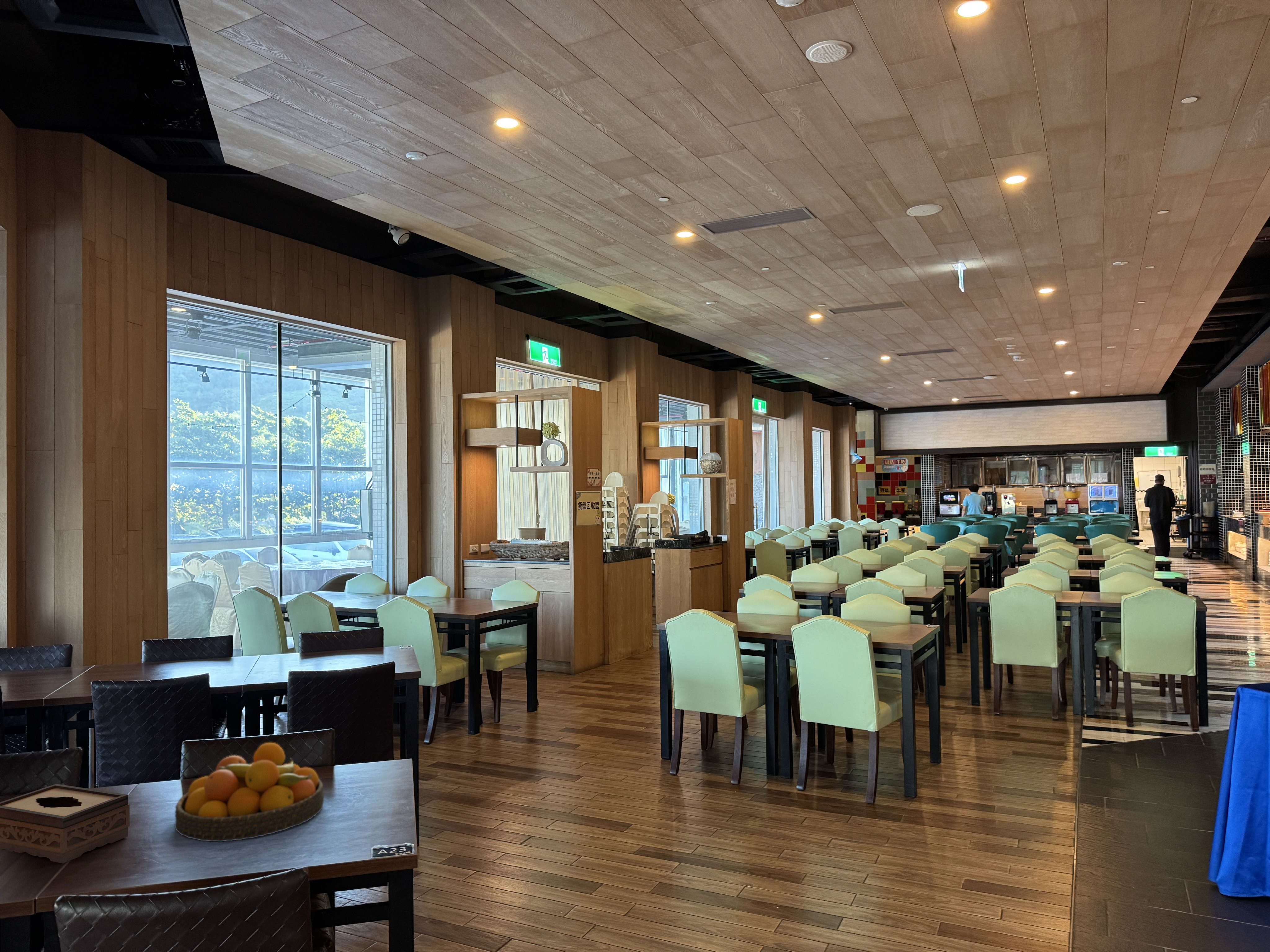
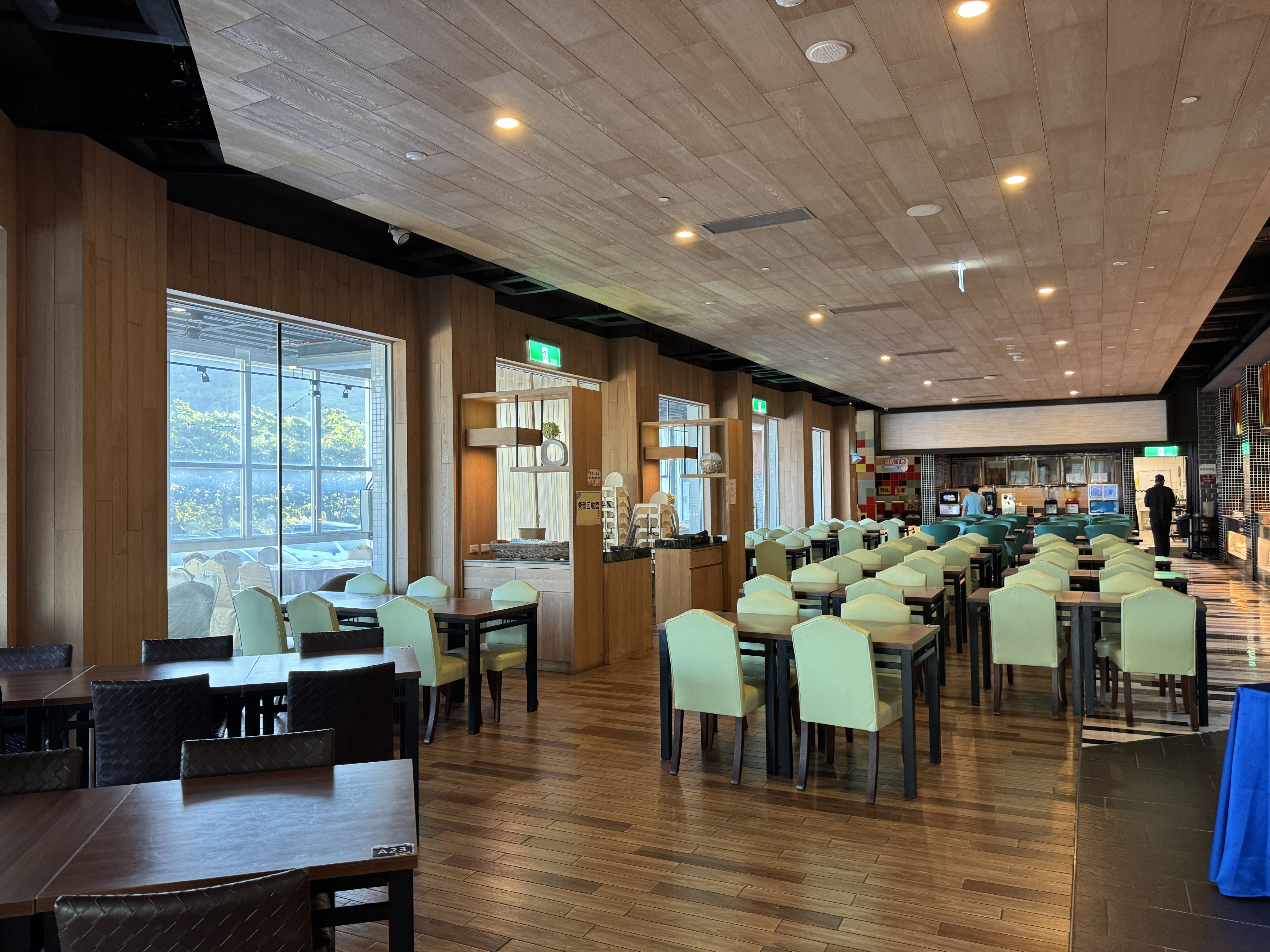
- fruit bowl (251, 784)
- tissue box (60, 821)
